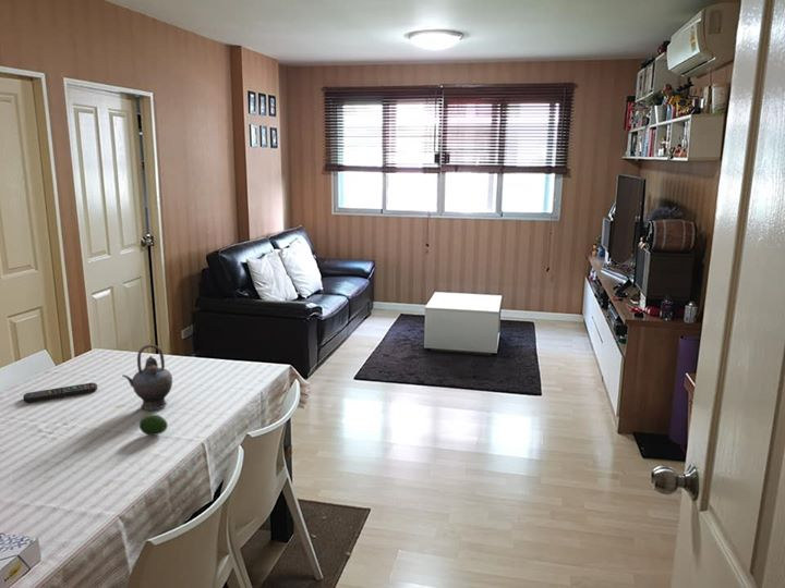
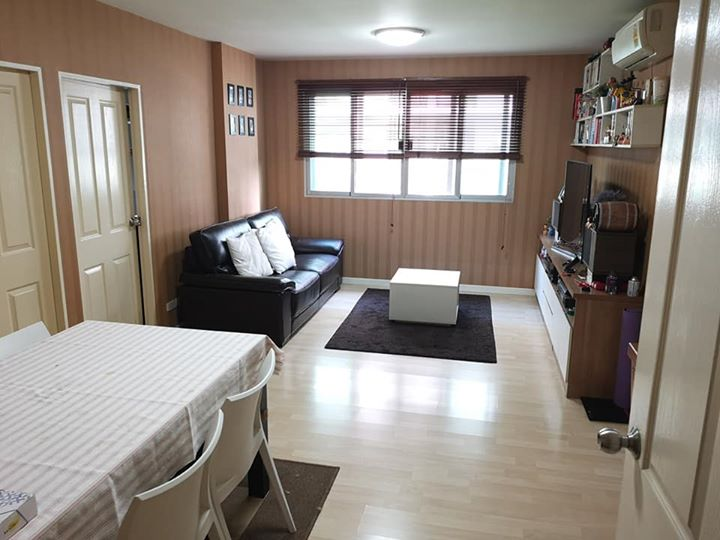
- teapot (147, 376)
- fruit (153, 425)
- remote control (61, 392)
